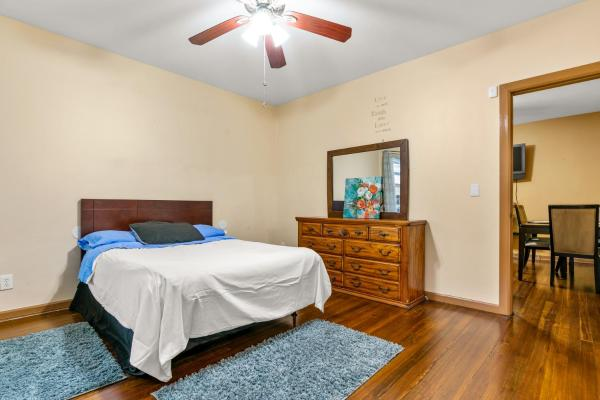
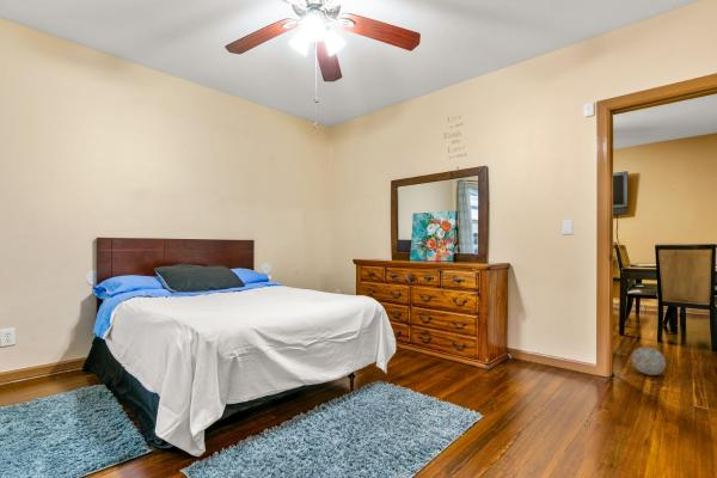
+ decorative ball (648, 361)
